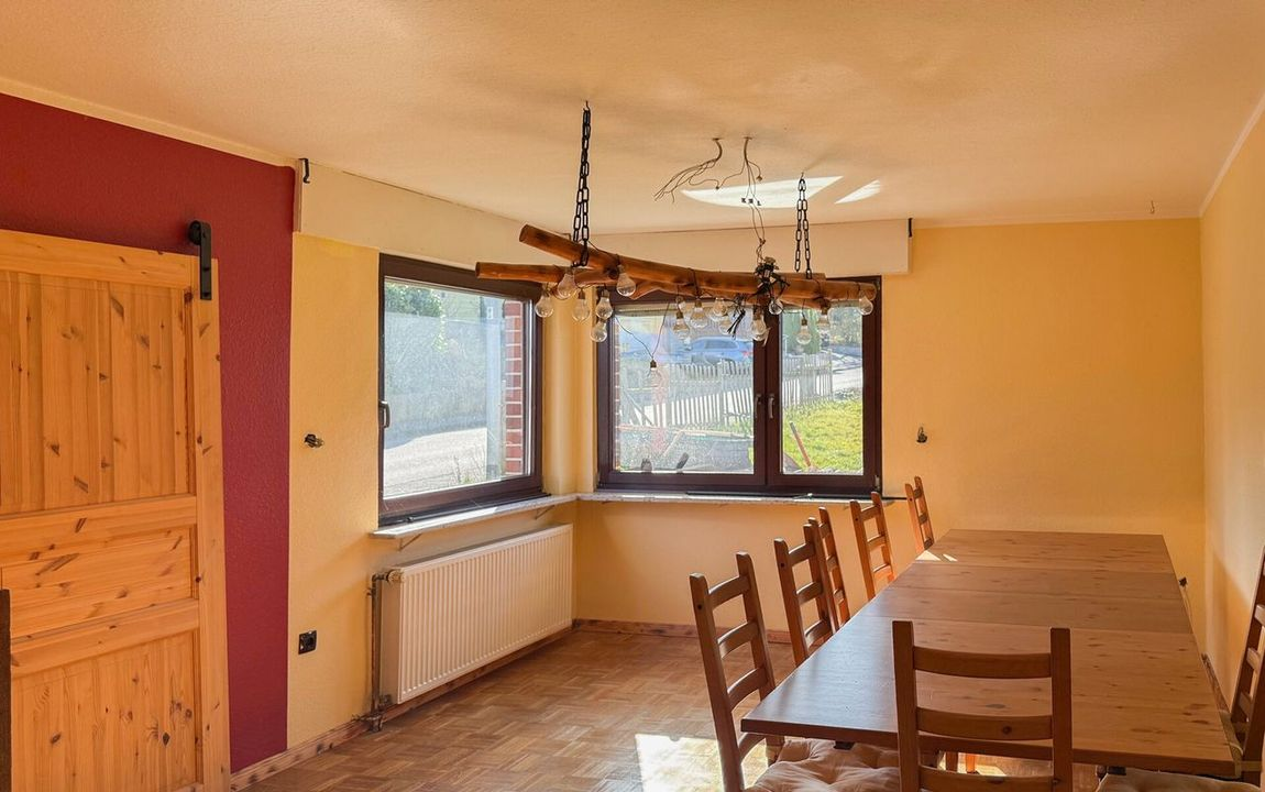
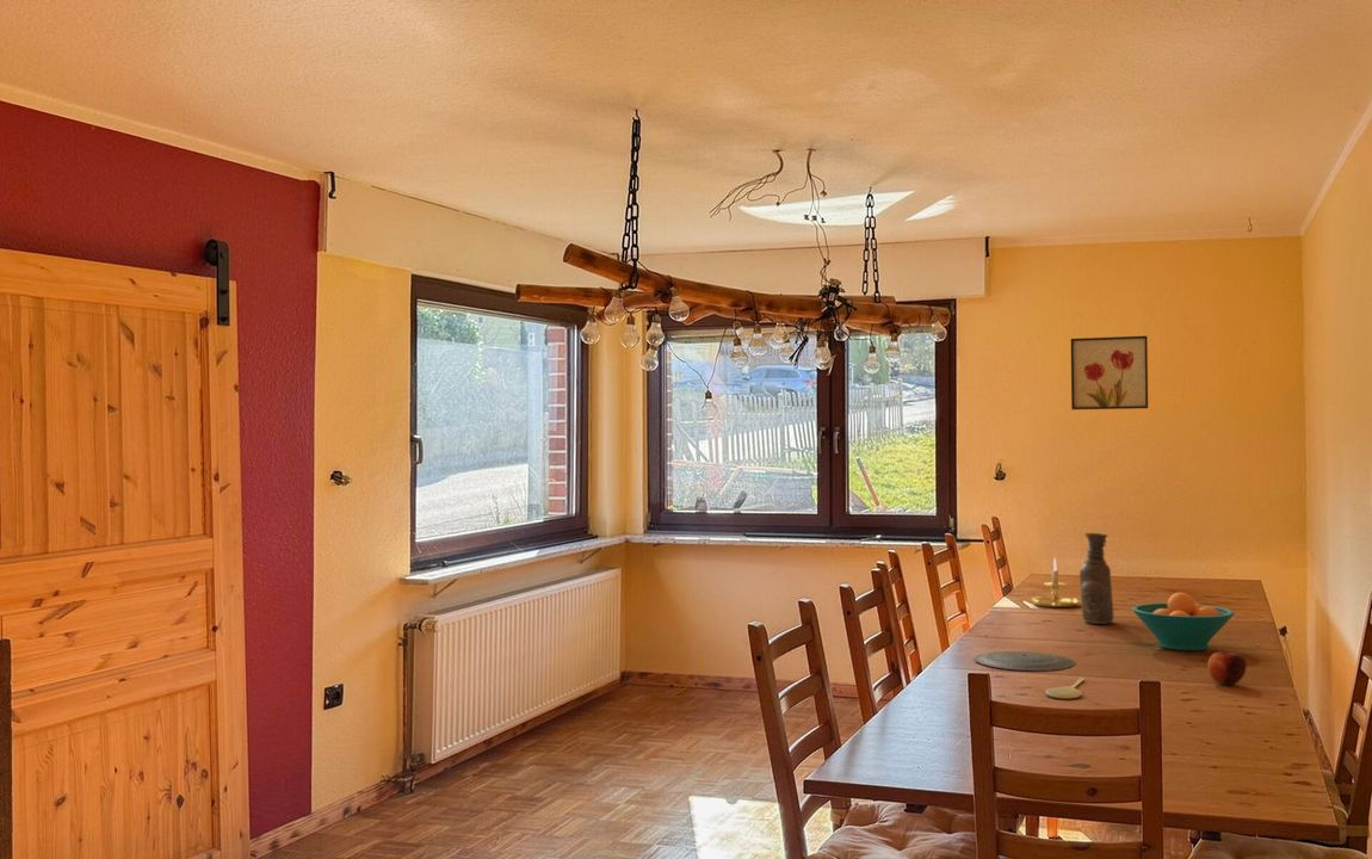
+ fruit bowl (1182, 619)
+ apple (1226, 668)
+ candle holder (1052, 581)
+ vase (1096, 577)
+ wall art (1108, 372)
+ spoon (1070, 686)
+ plate (1024, 657)
